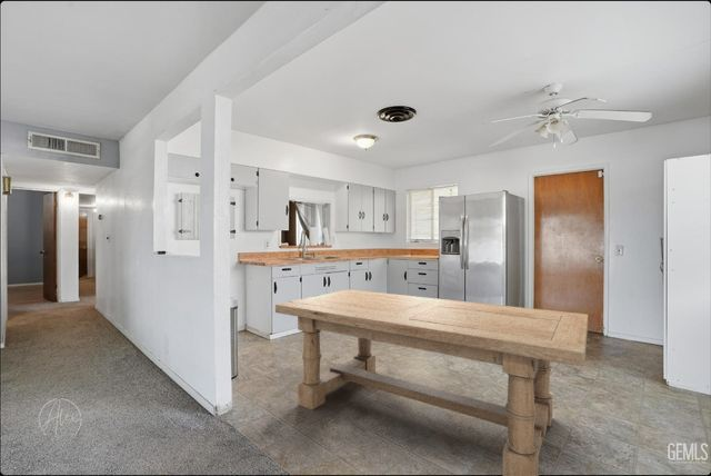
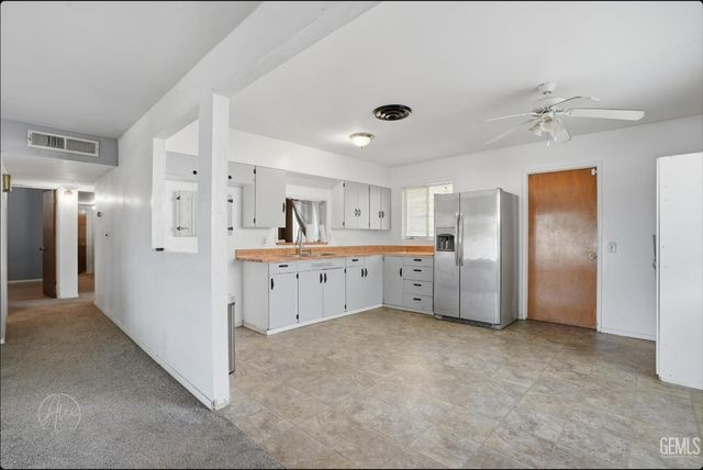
- dining table (421, 349)
